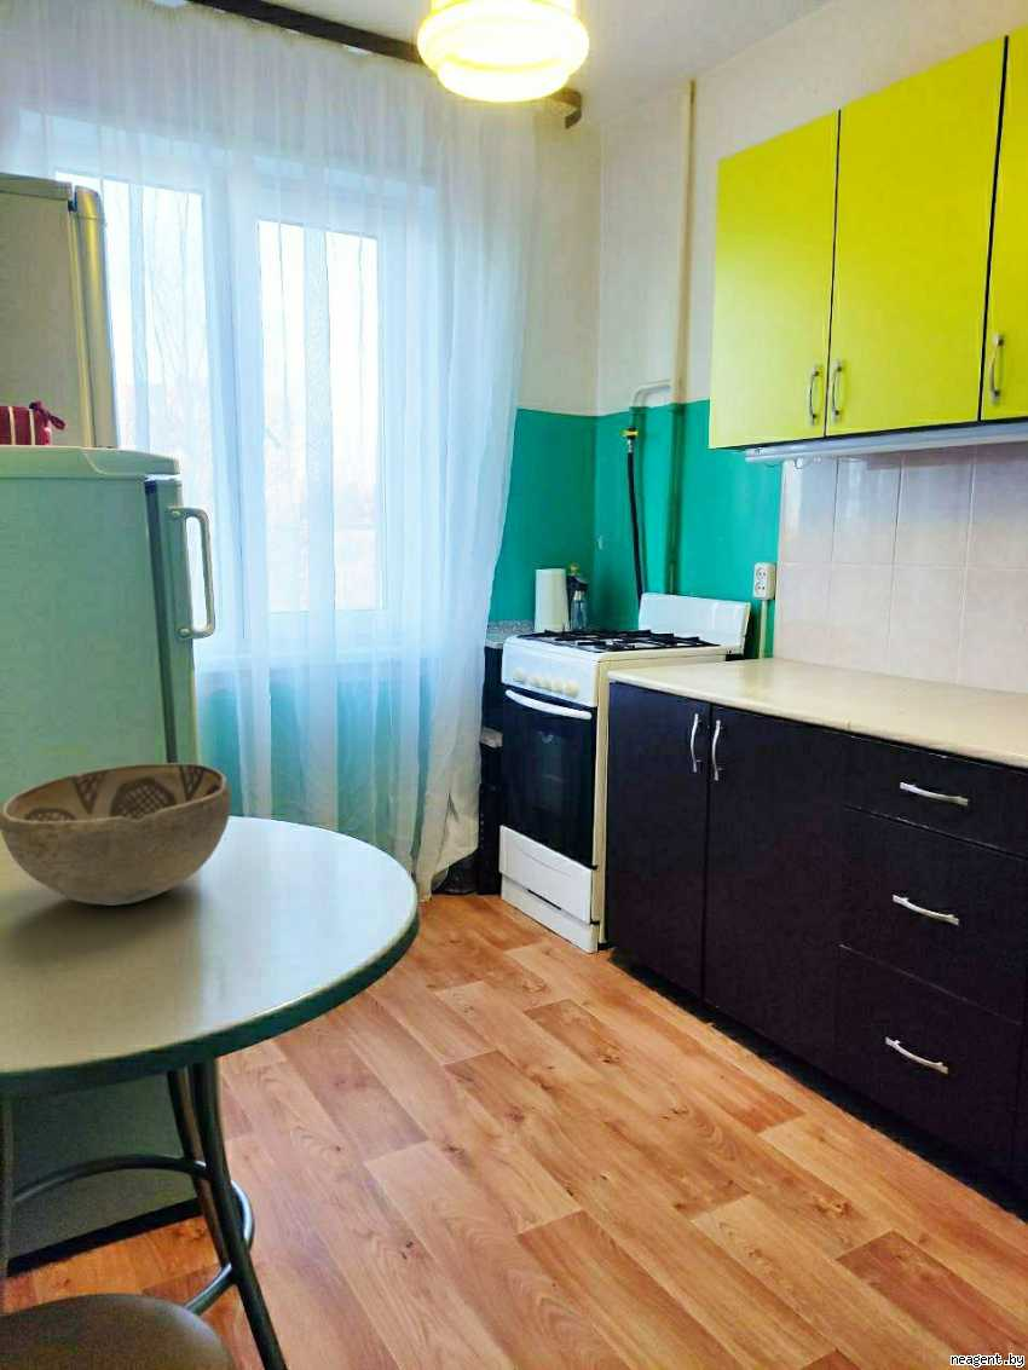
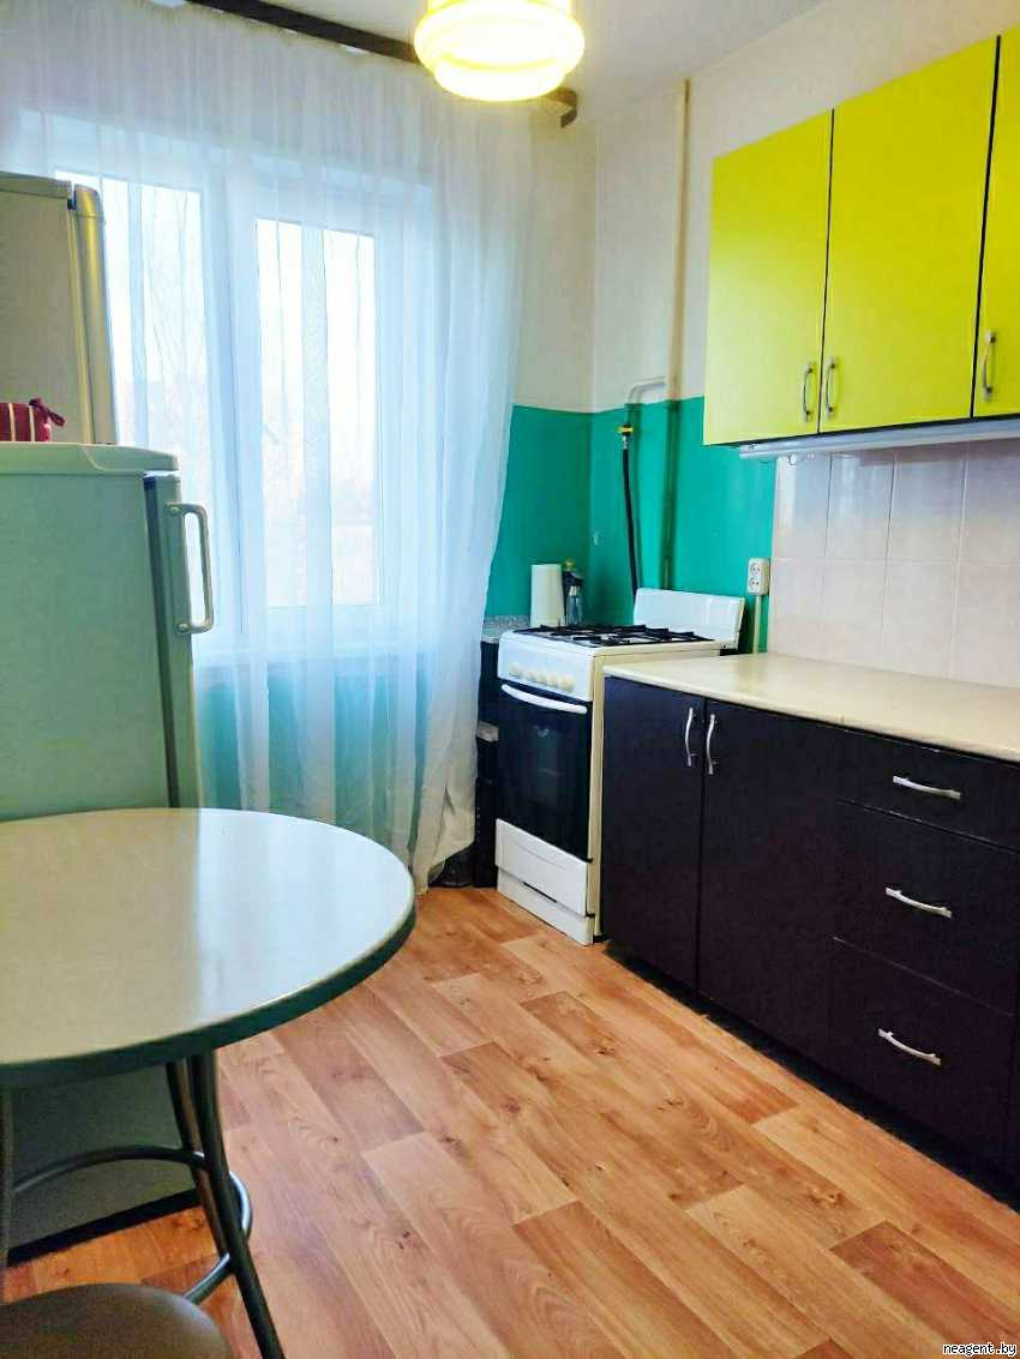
- decorative bowl (120, 838)
